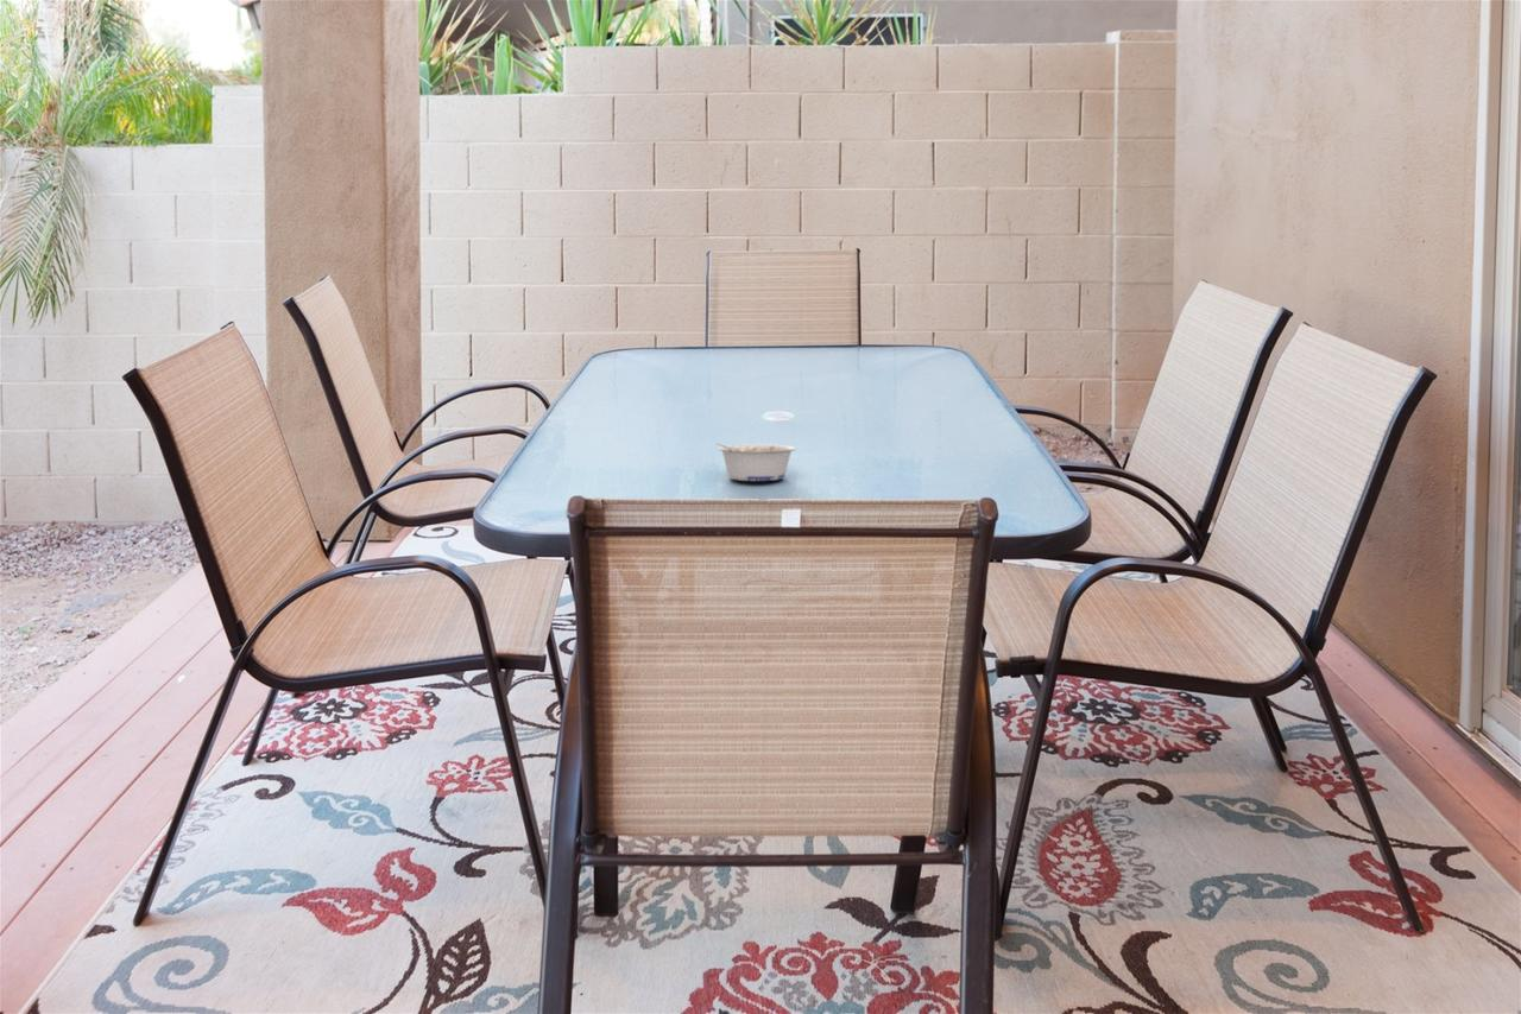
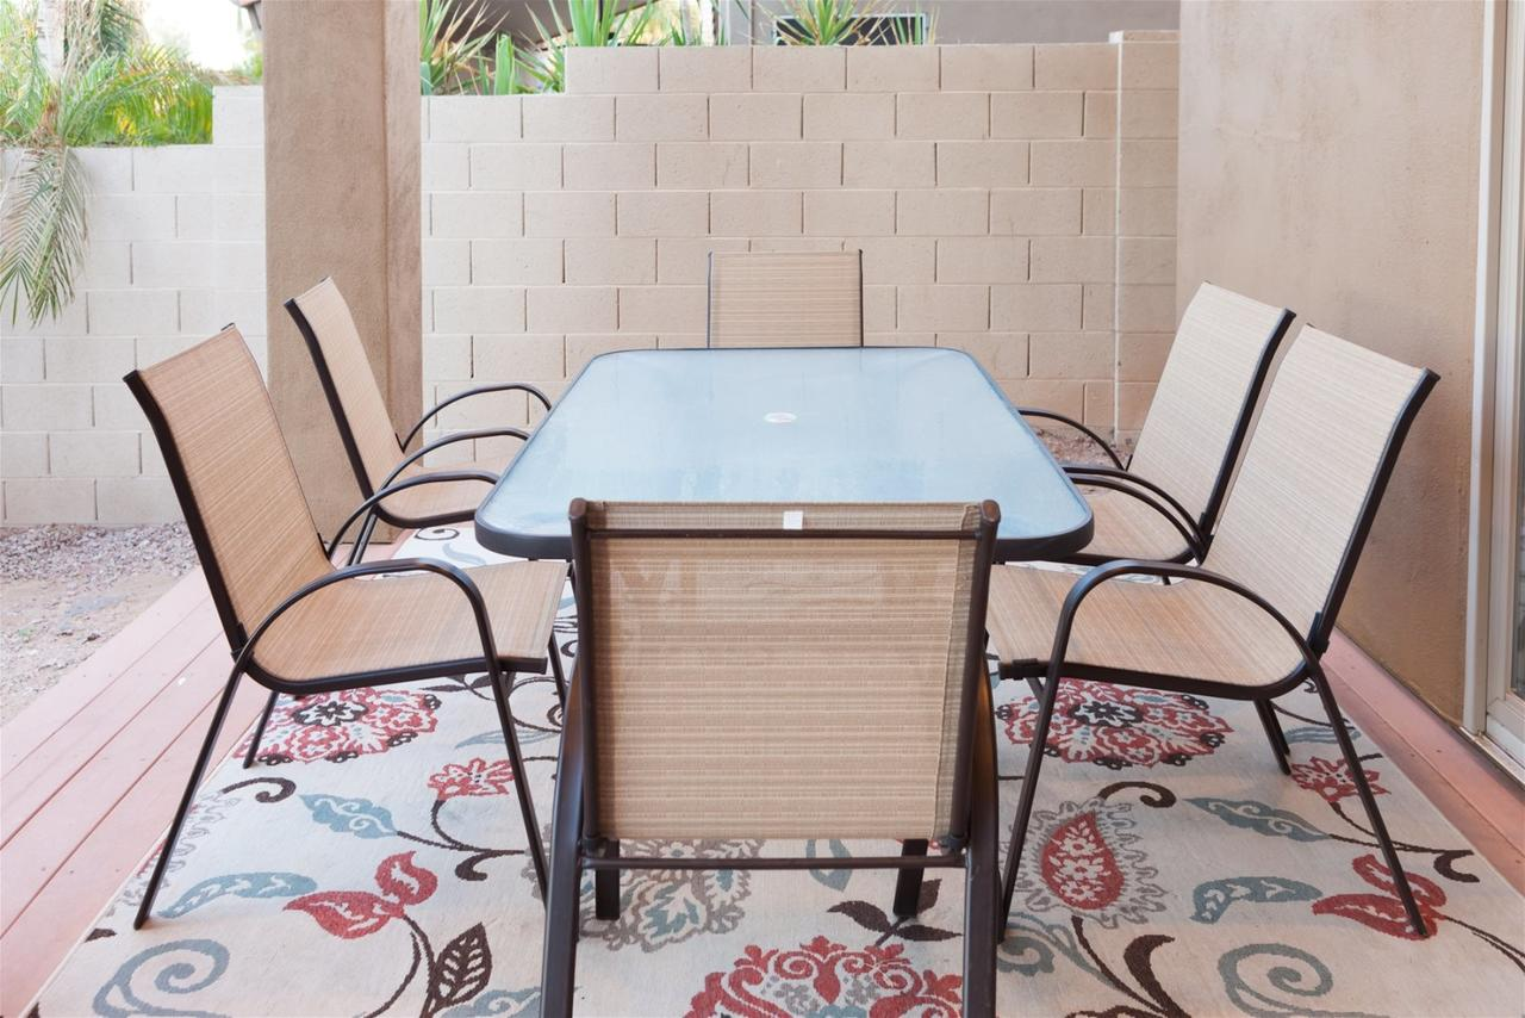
- legume (756, 460)
